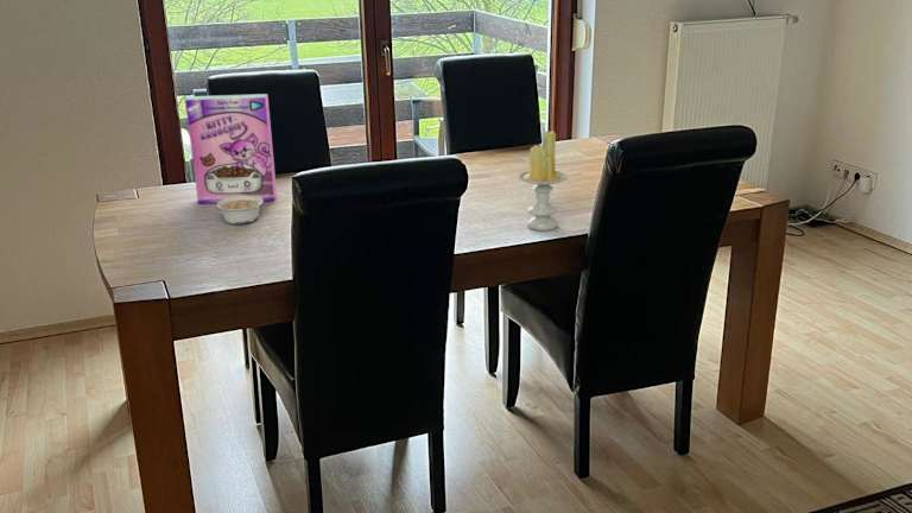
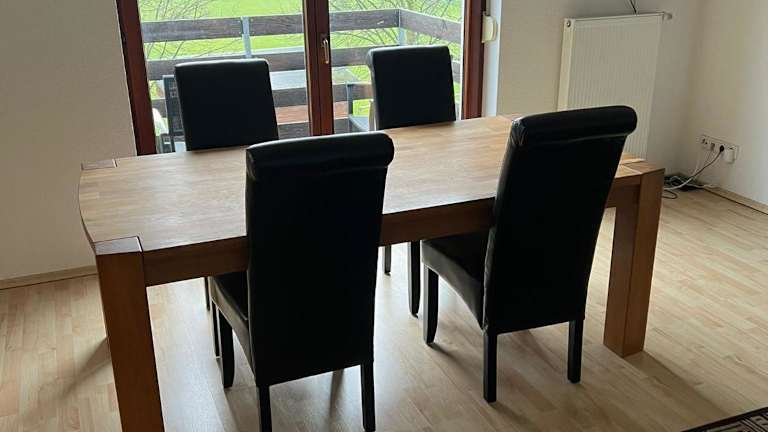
- candle (543, 179)
- cereal box (232, 148)
- legume (240, 209)
